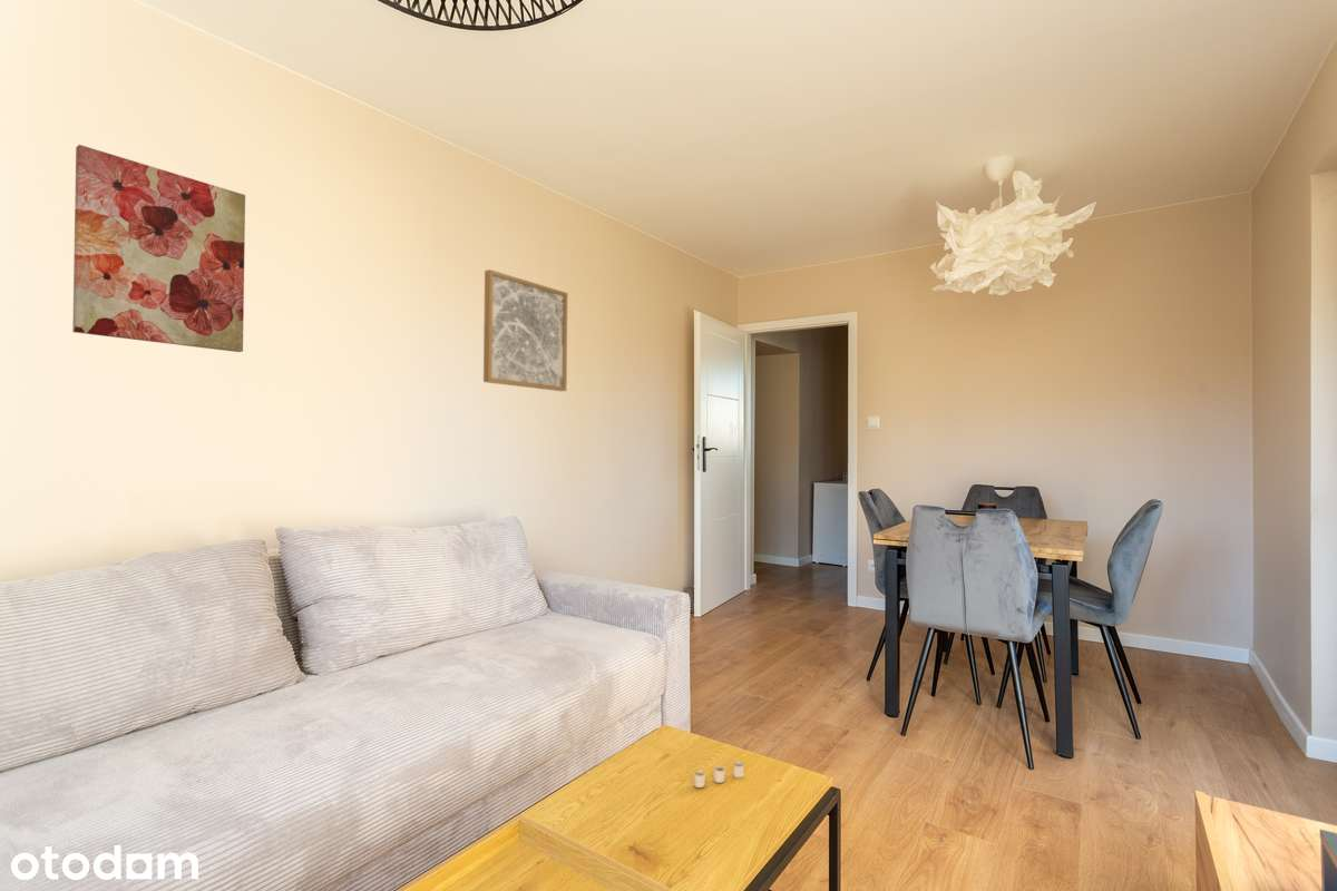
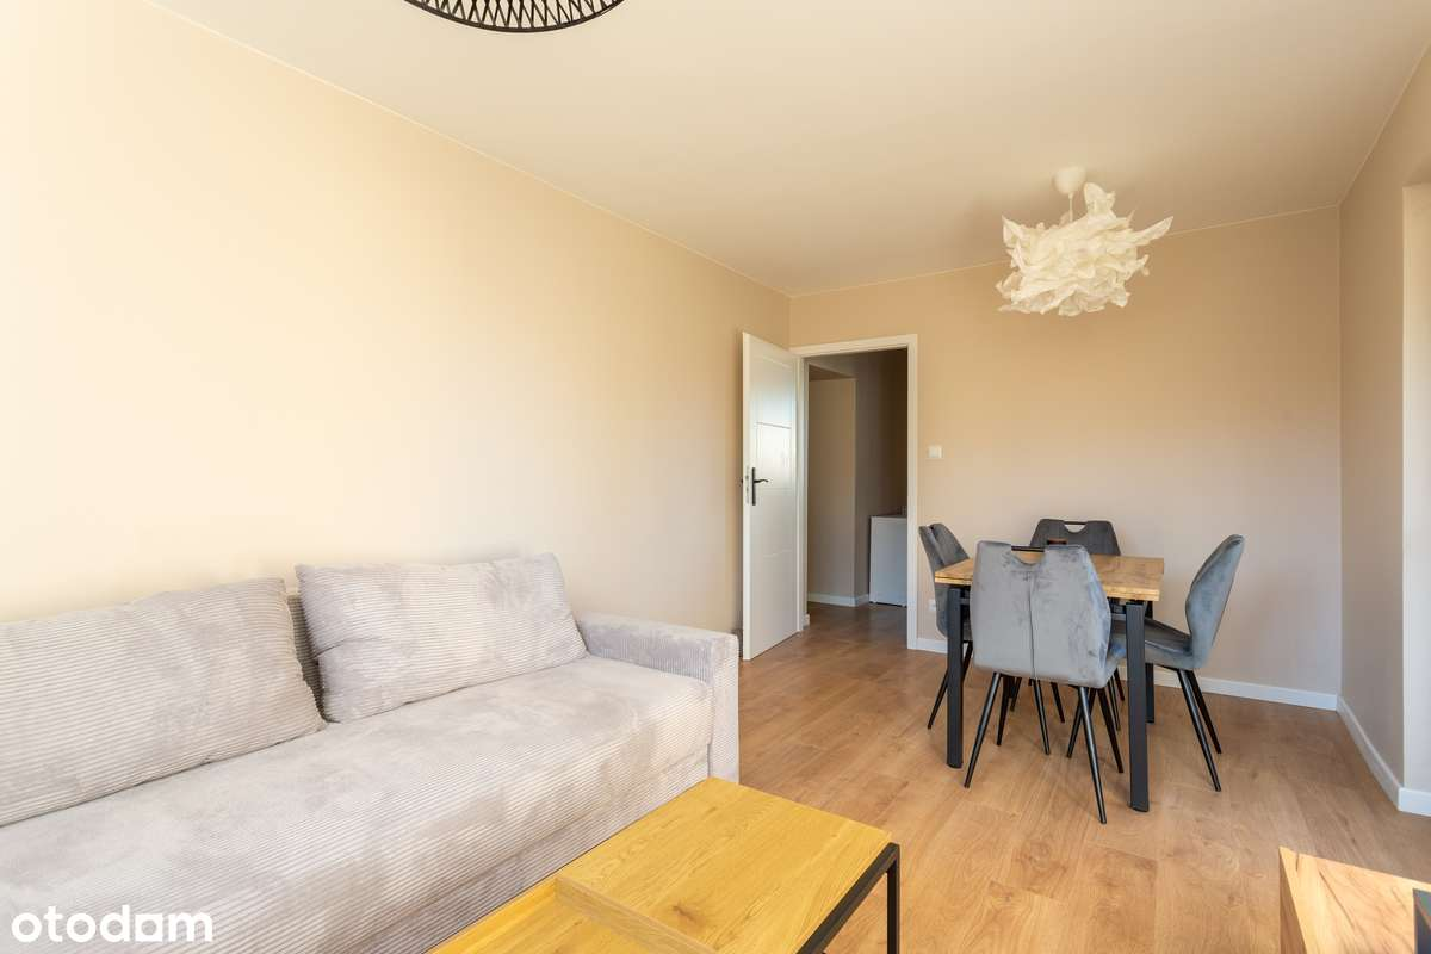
- candle (719, 773)
- wall art (528, 334)
- wall art (166, 257)
